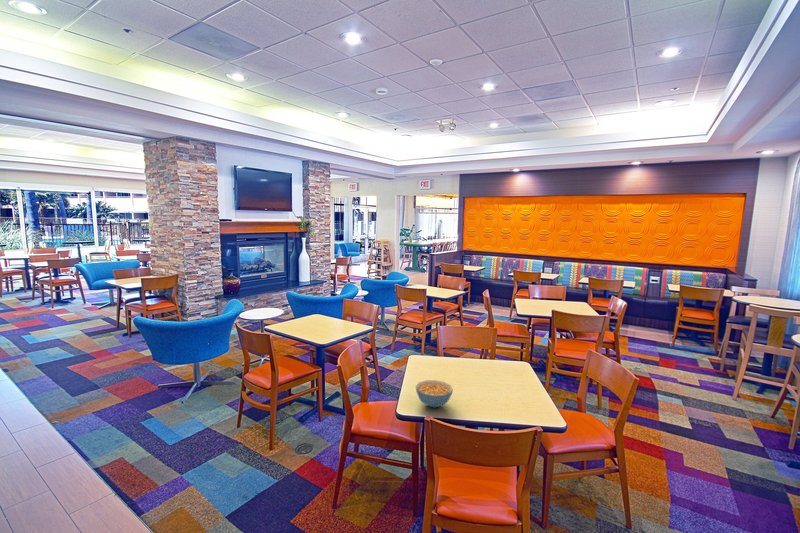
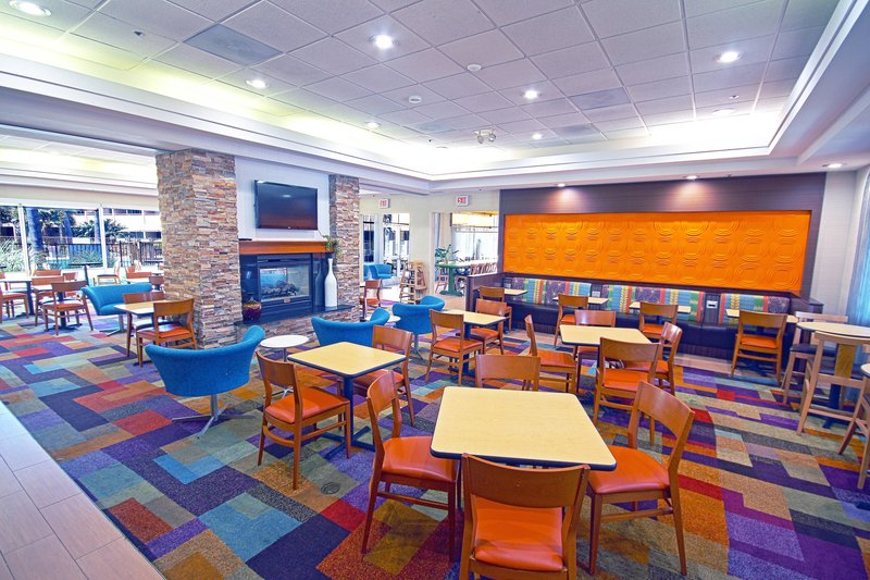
- cereal bowl (433, 396)
